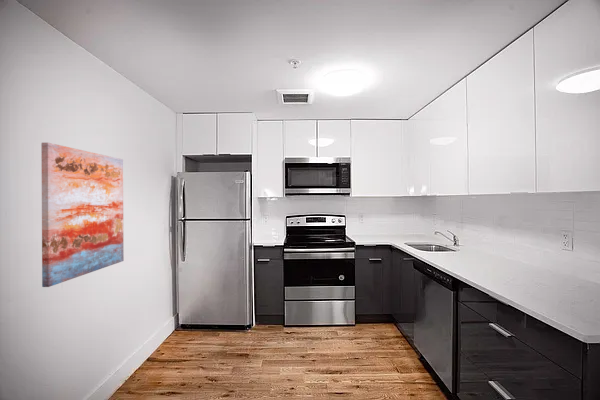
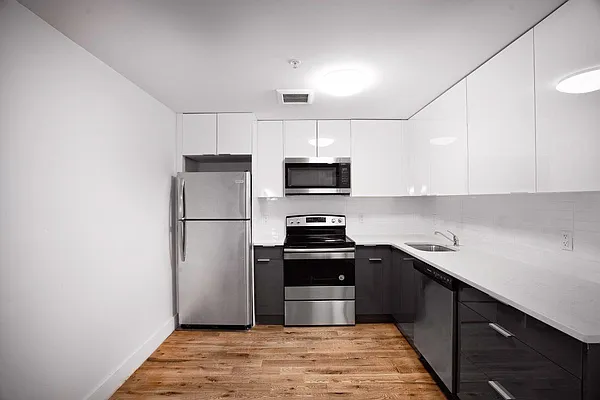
- wall art (89, 212)
